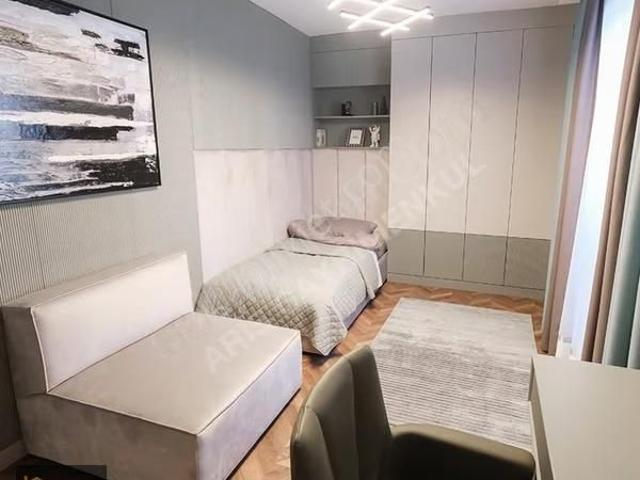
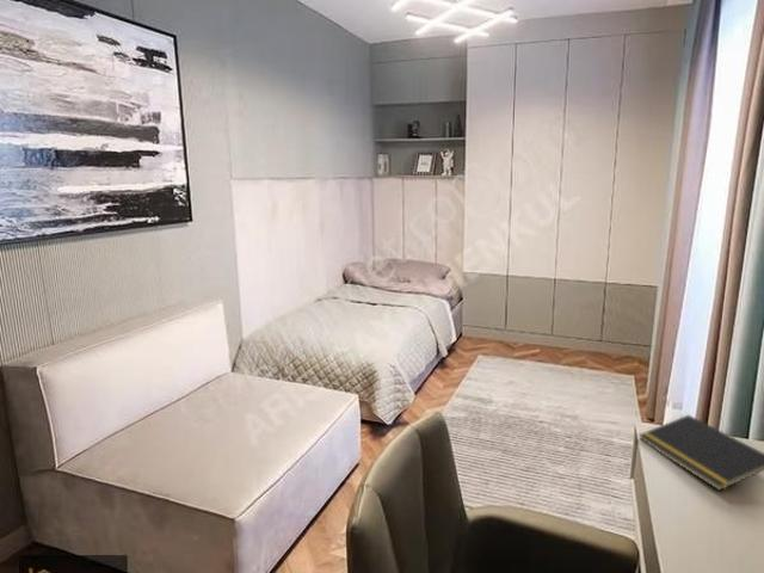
+ notepad (702, 448)
